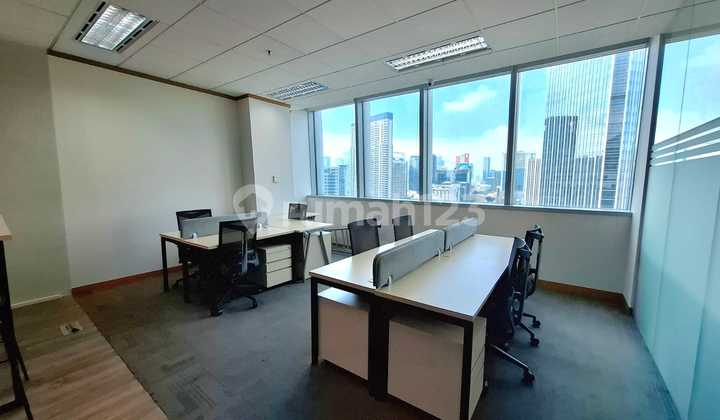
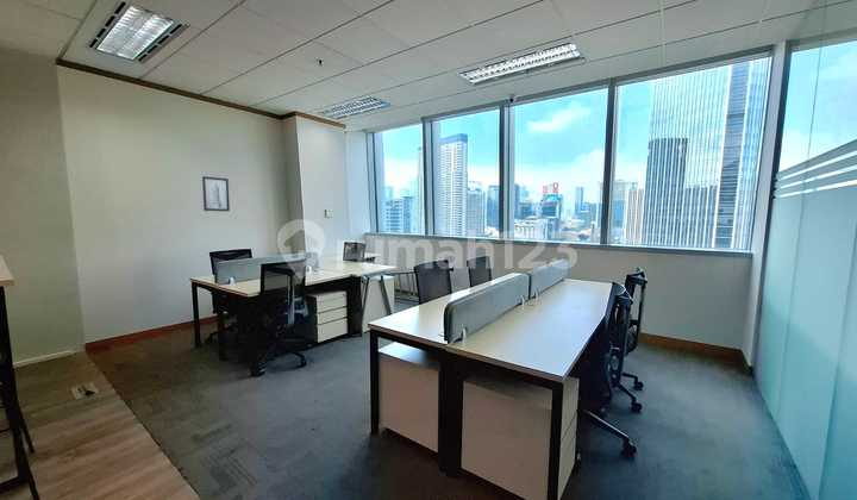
+ wall art (215, 194)
